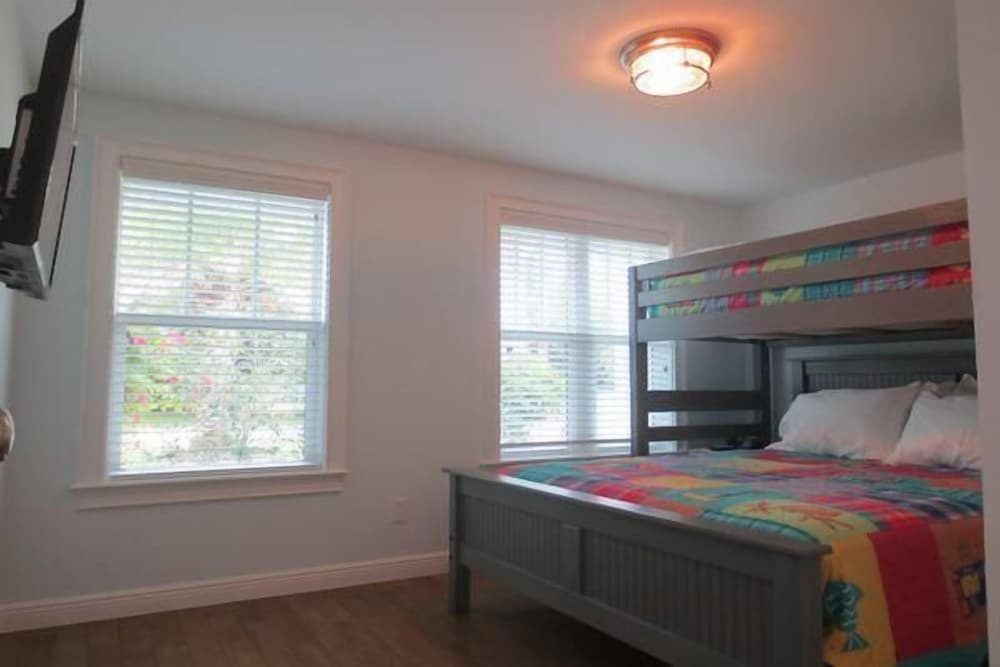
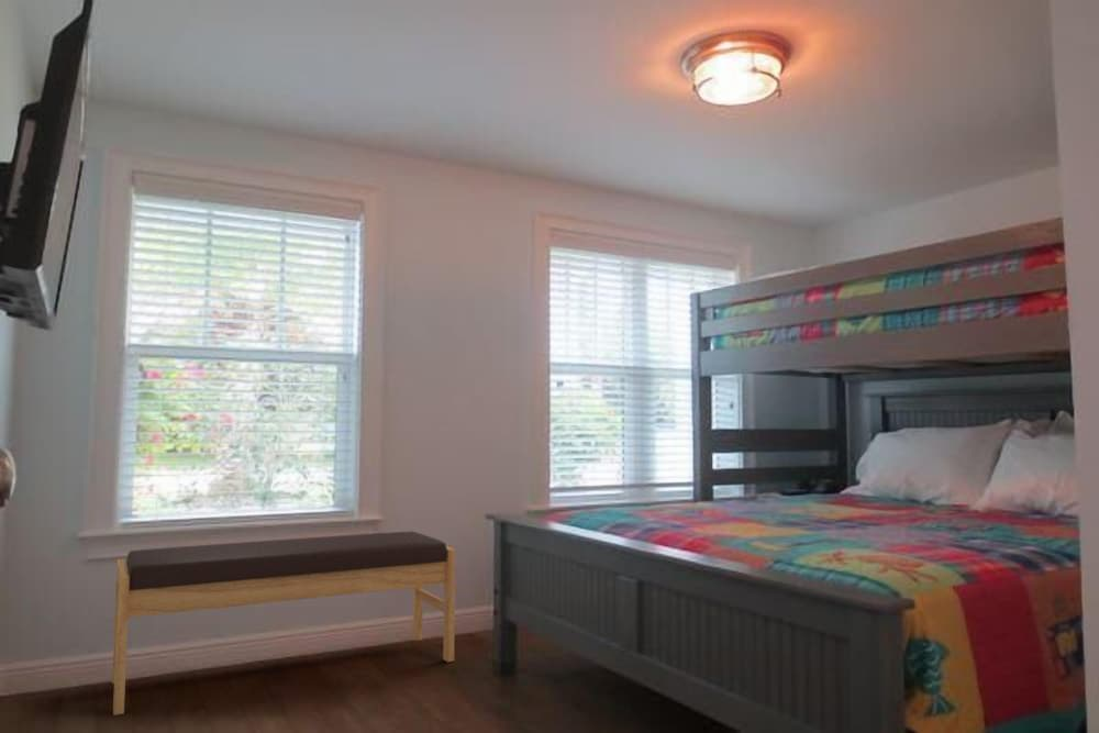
+ bench (289, 600)
